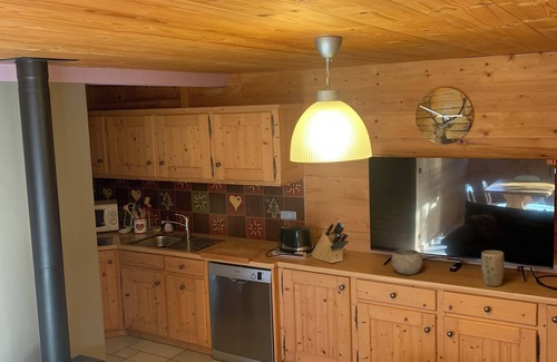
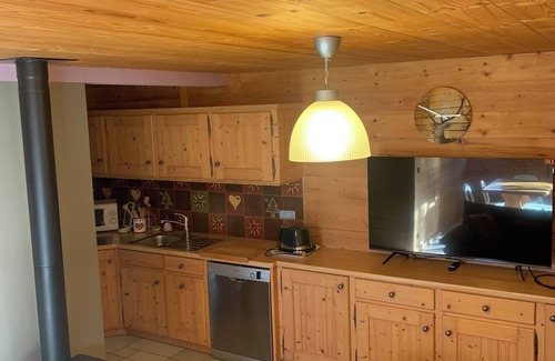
- bowl (407, 262)
- knife block (329, 239)
- plant pot (492, 268)
